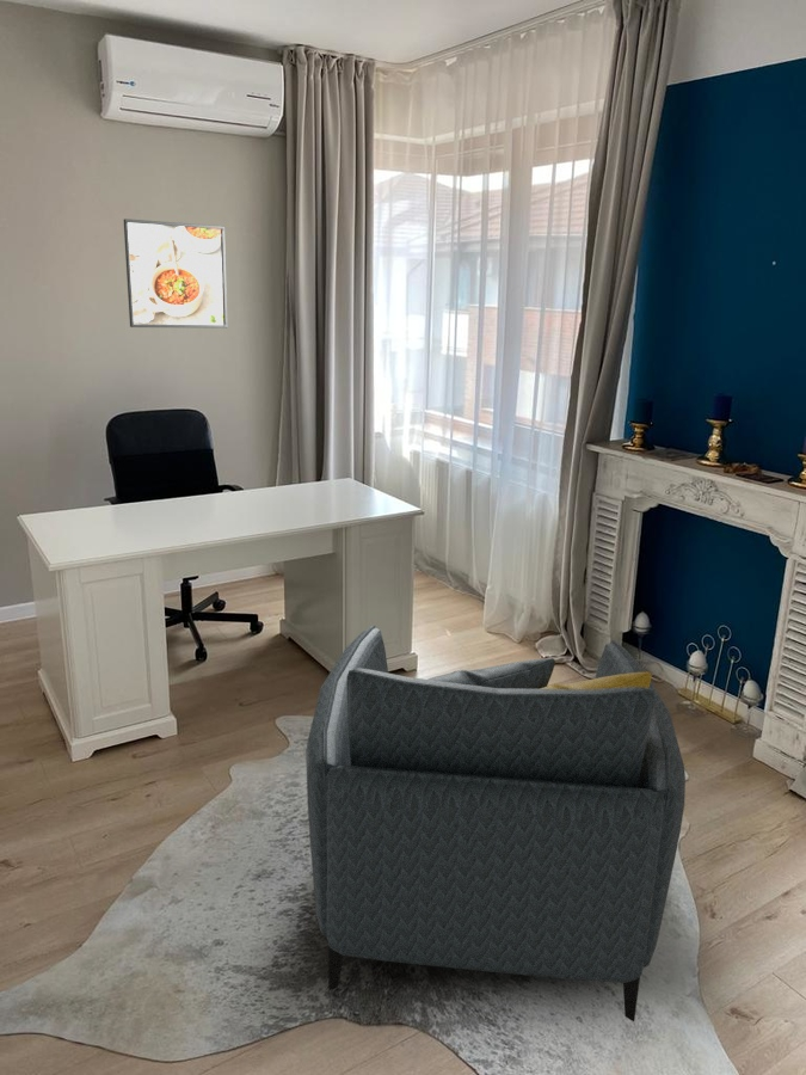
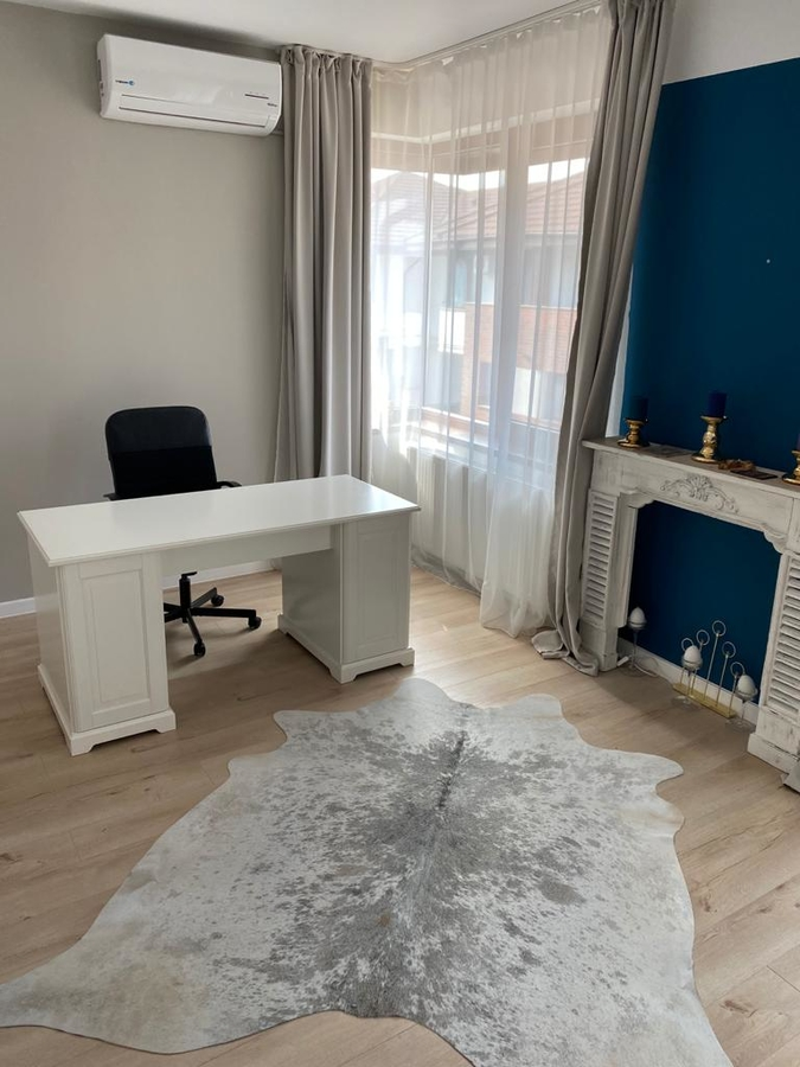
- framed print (177, 276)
- armchair (488, 762)
